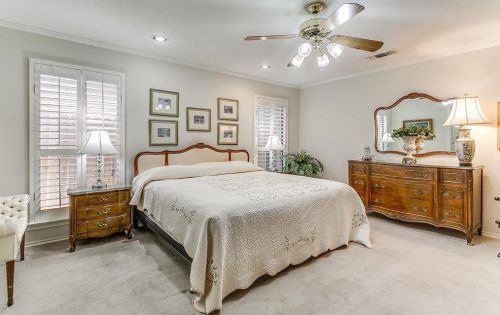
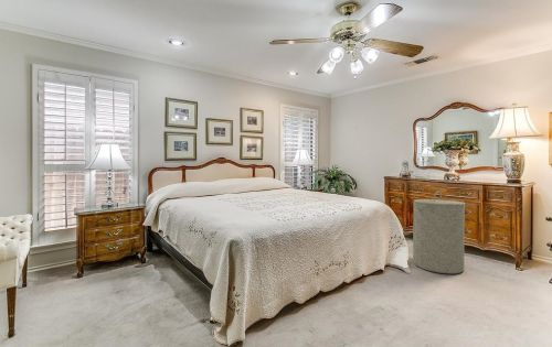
+ laundry hamper (437, 228)
